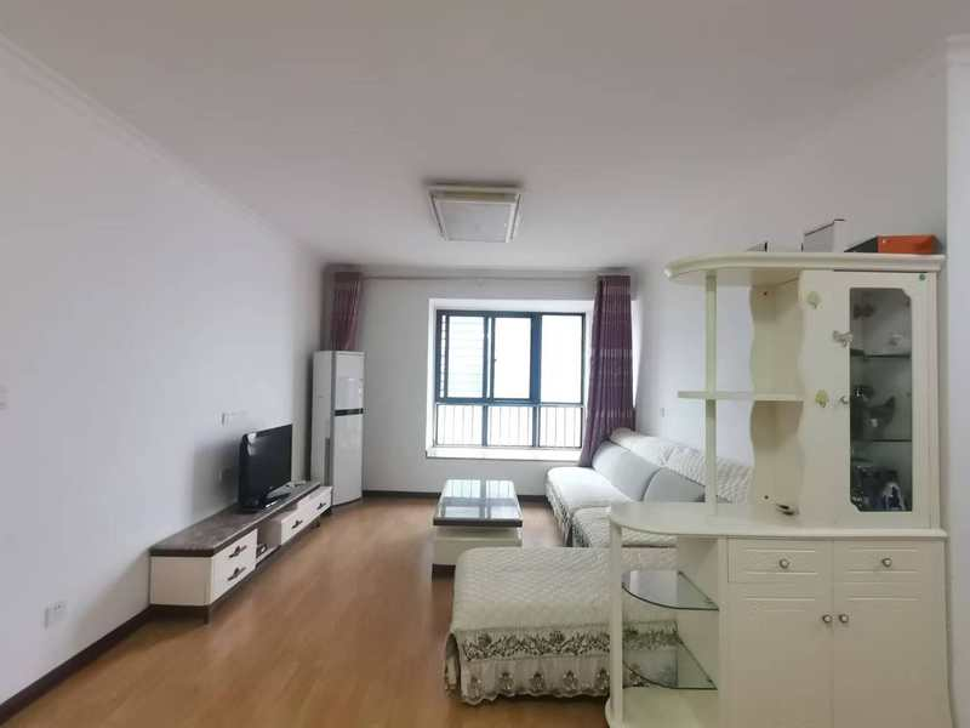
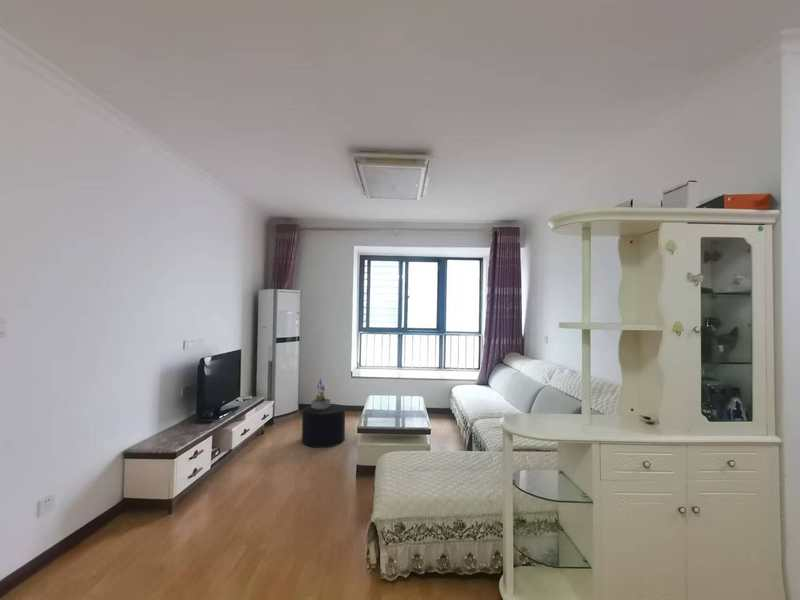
+ potted plant (321, 392)
+ stool (323, 424)
